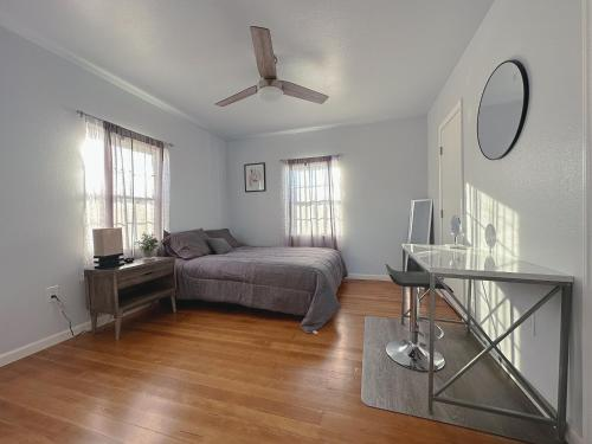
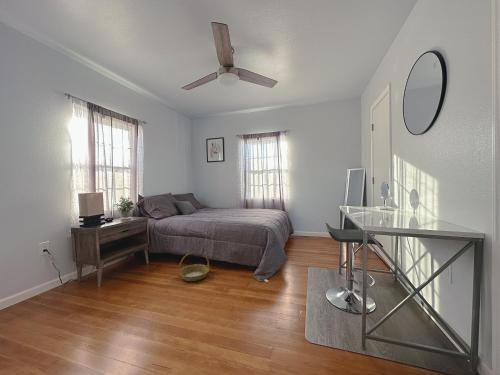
+ basket (195, 264)
